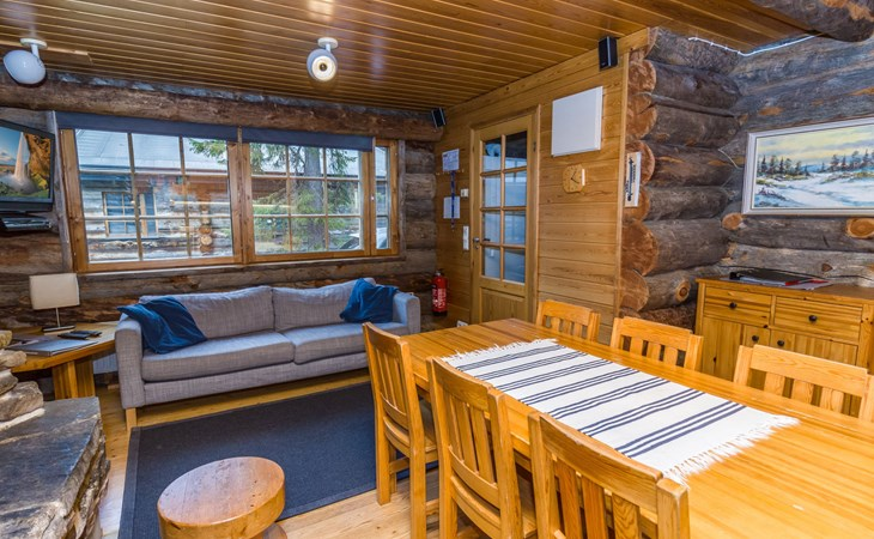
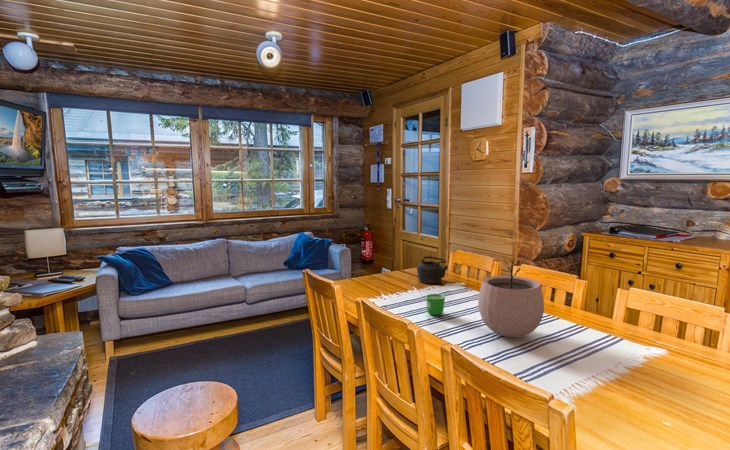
+ plant pot (510, 296)
+ mug (433, 303)
+ teapot (432, 270)
